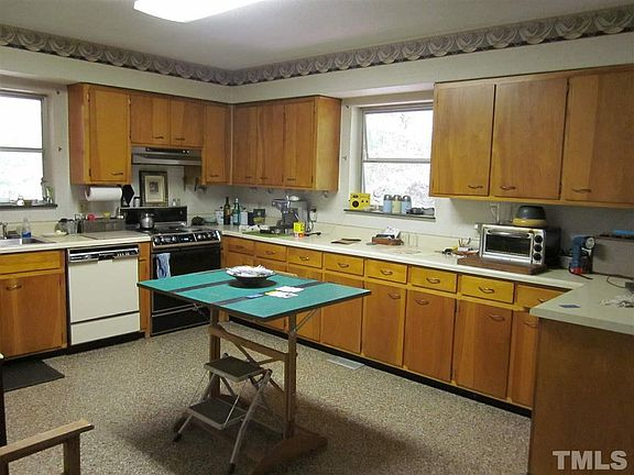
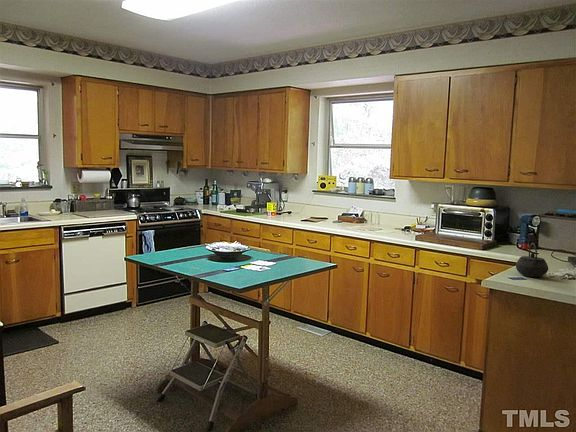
+ kettle (531, 258)
